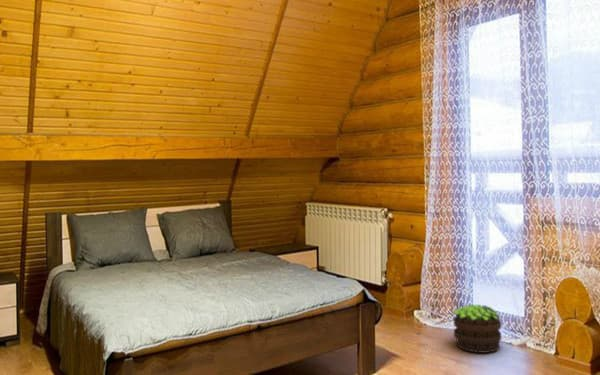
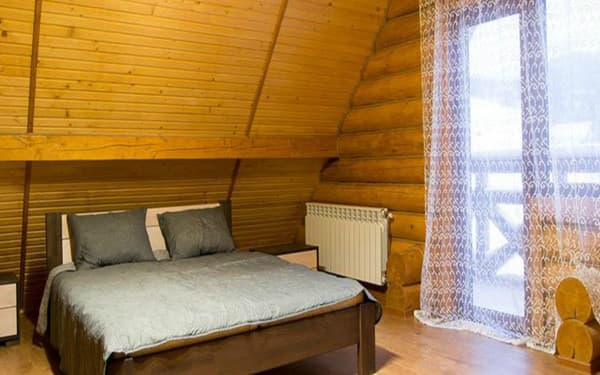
- potted plant (477, 325)
